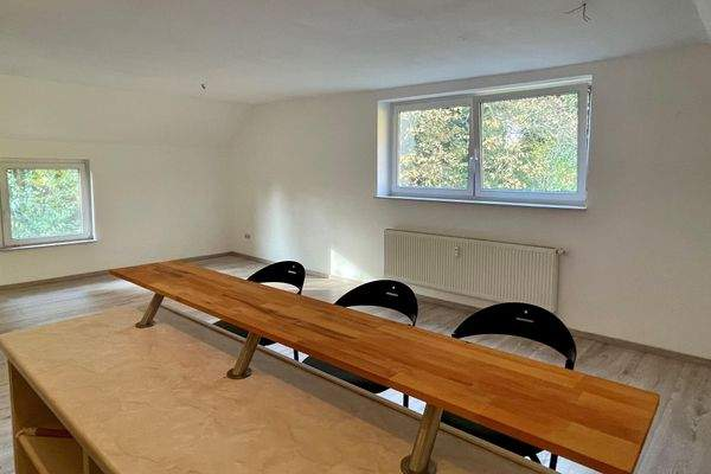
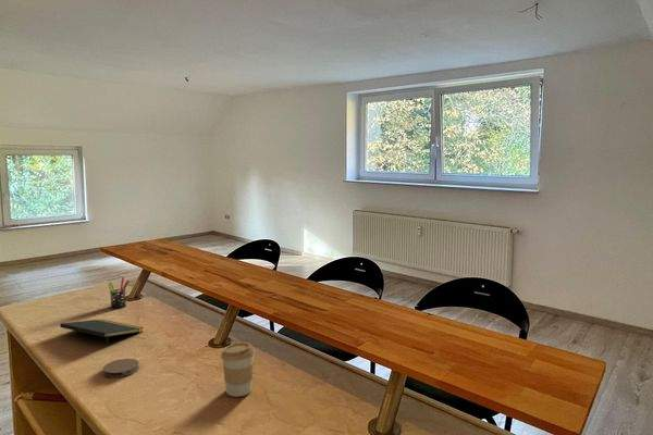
+ coaster (121, 368)
+ notepad (102, 327)
+ coffee cup (238, 368)
+ pen holder (116, 293)
